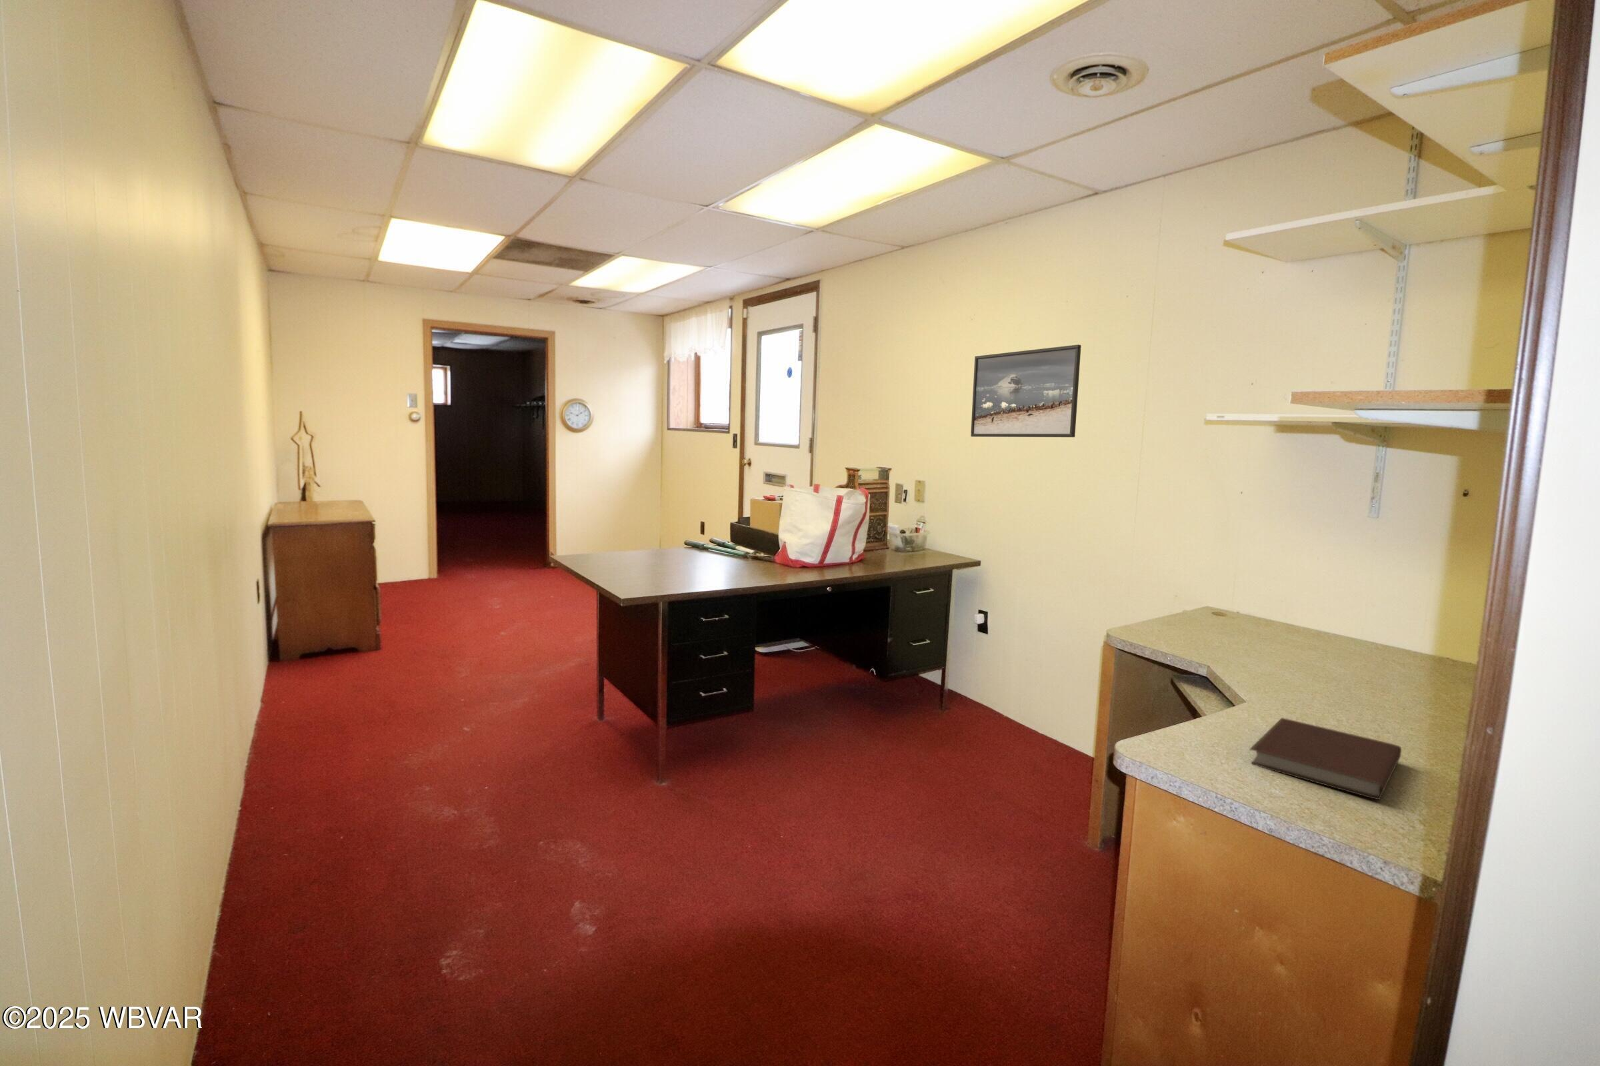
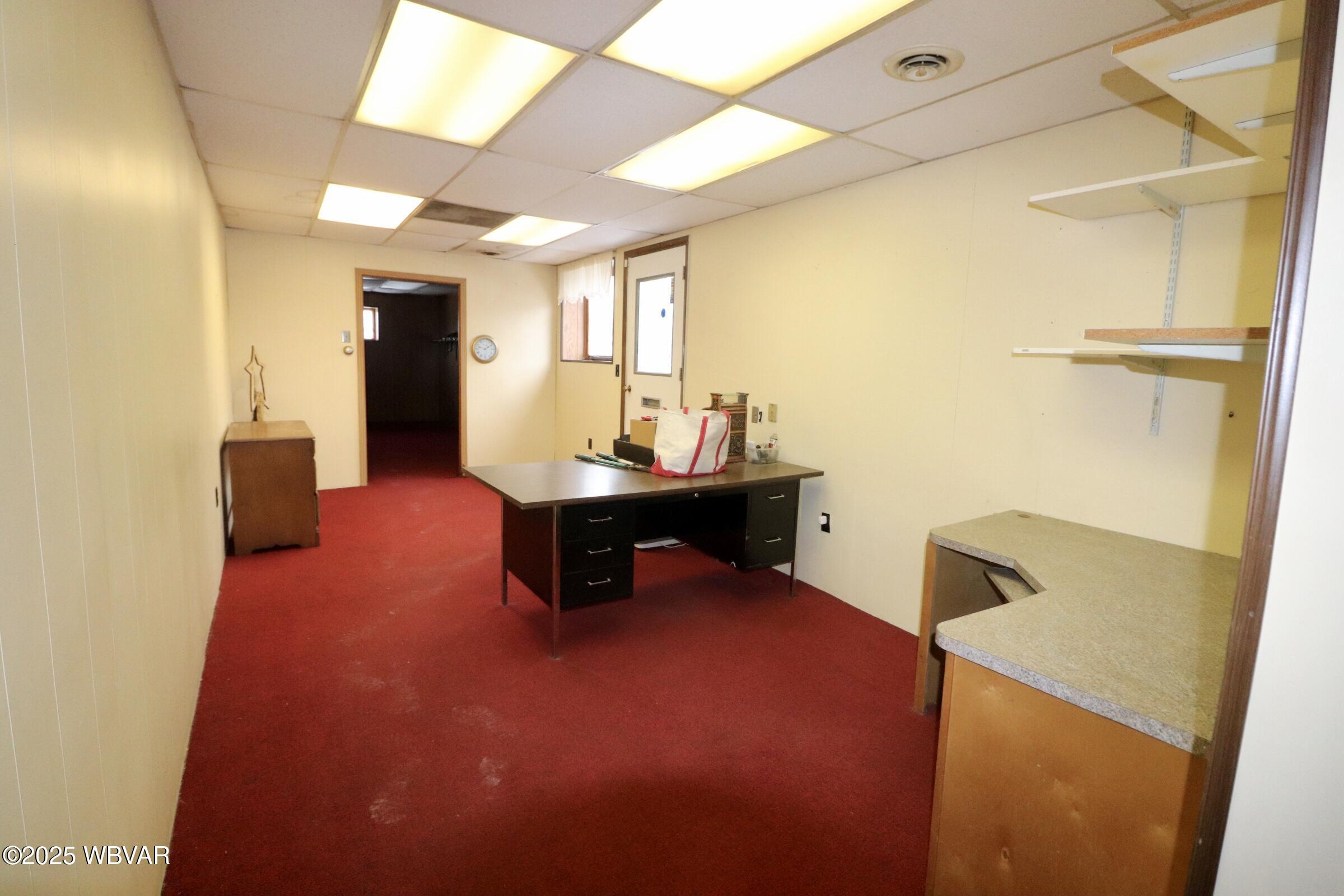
- notebook (1325, 754)
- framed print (1021, 394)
